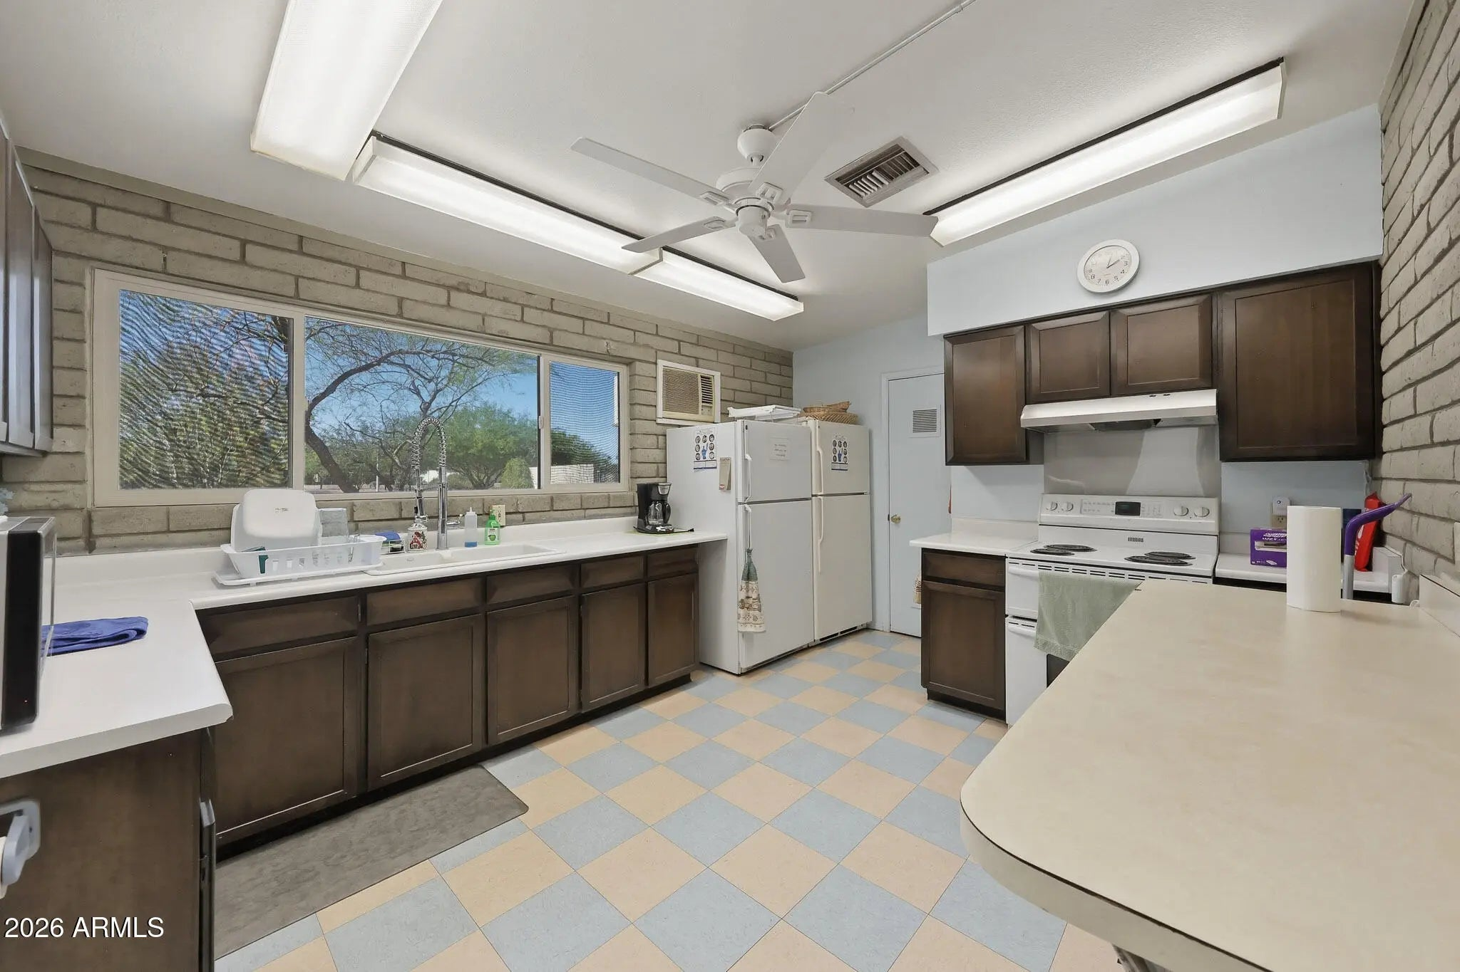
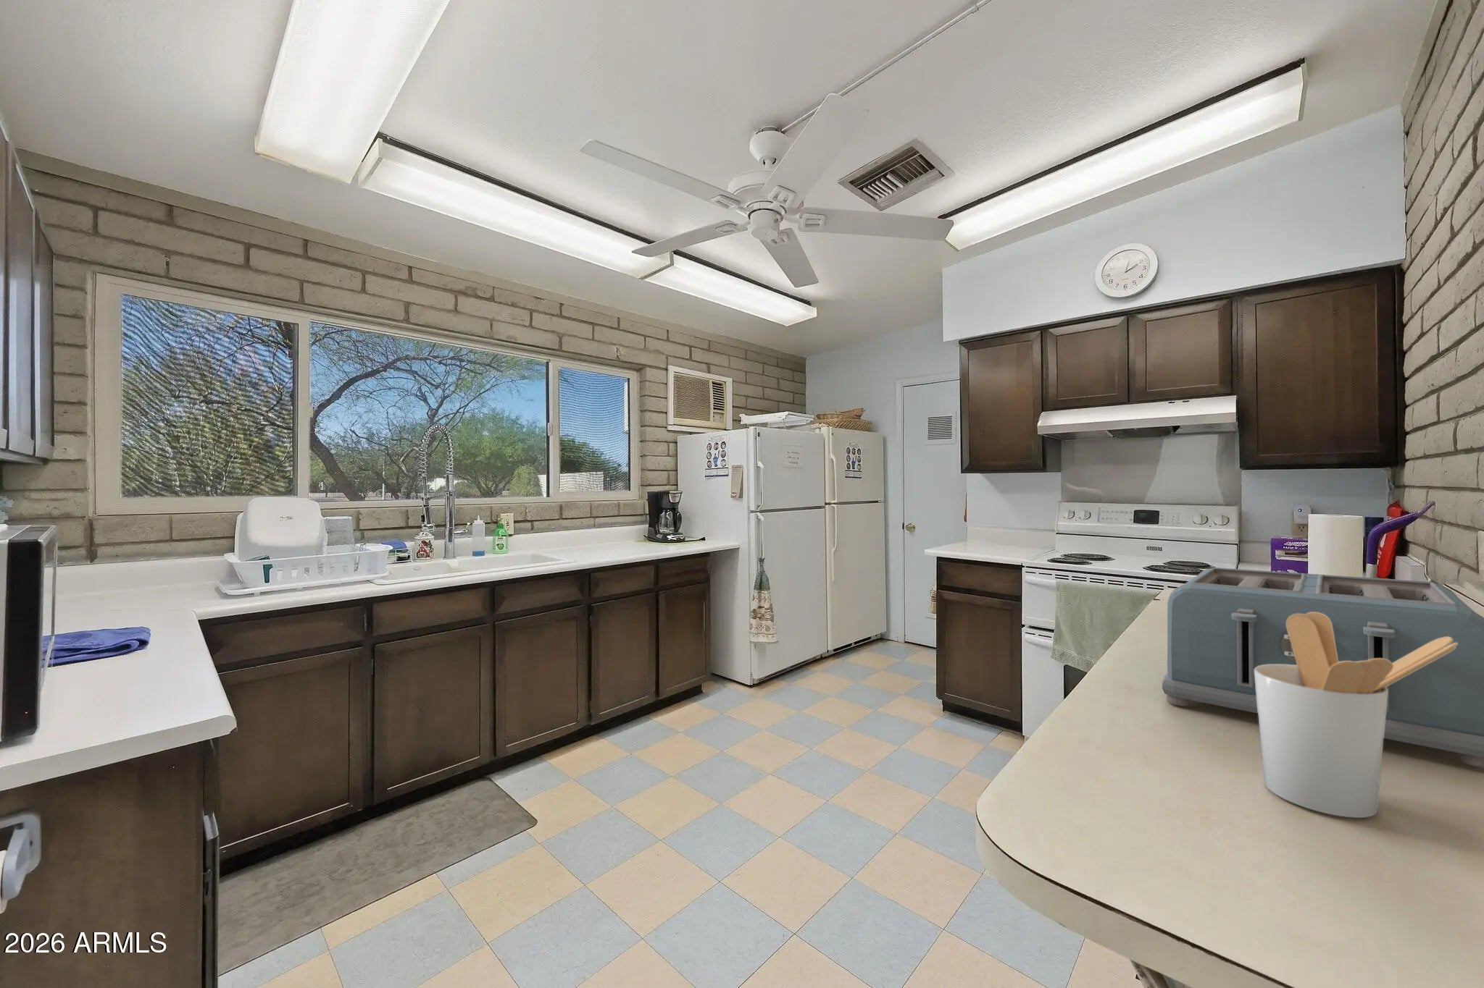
+ toaster (1293, 649)
+ utensil holder (1353, 713)
